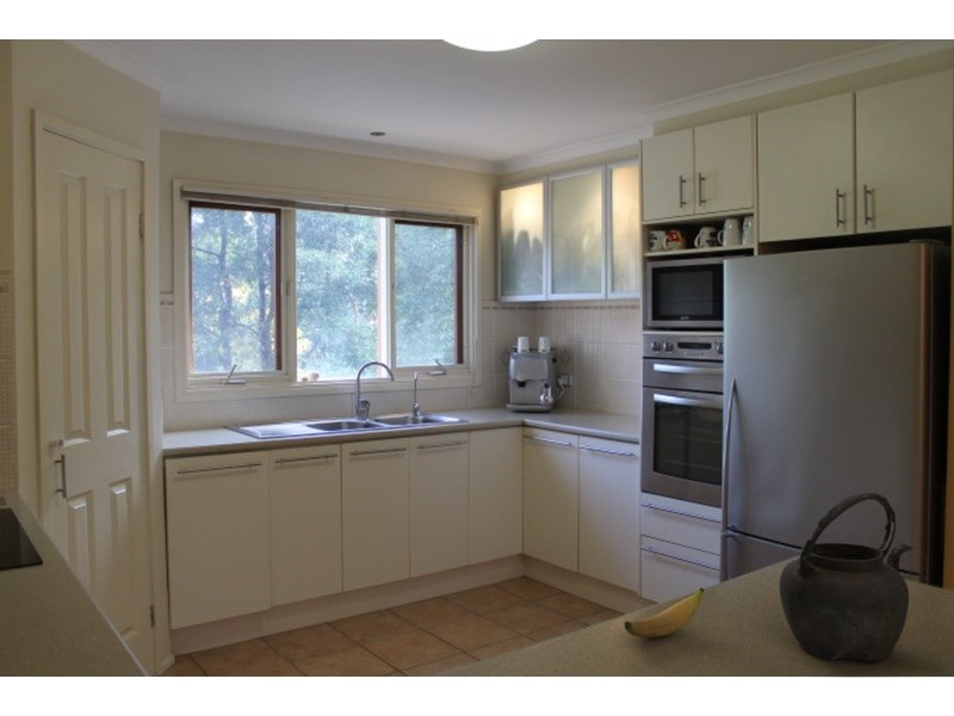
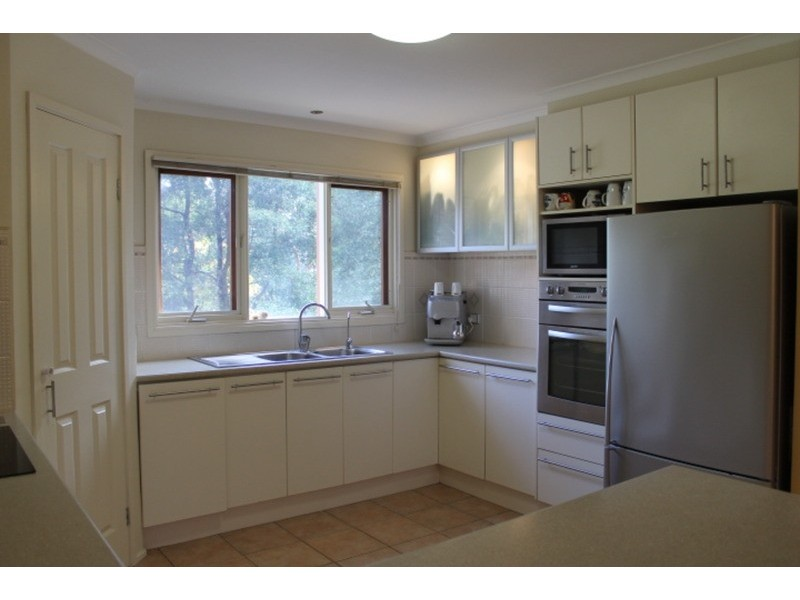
- banana (665, 615)
- kettle (857, 567)
